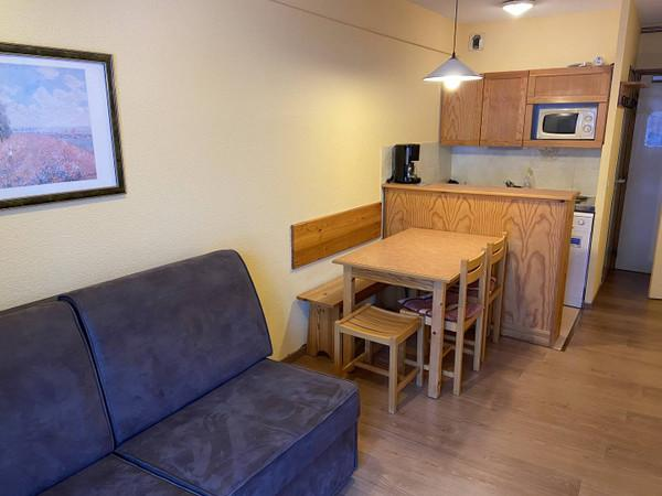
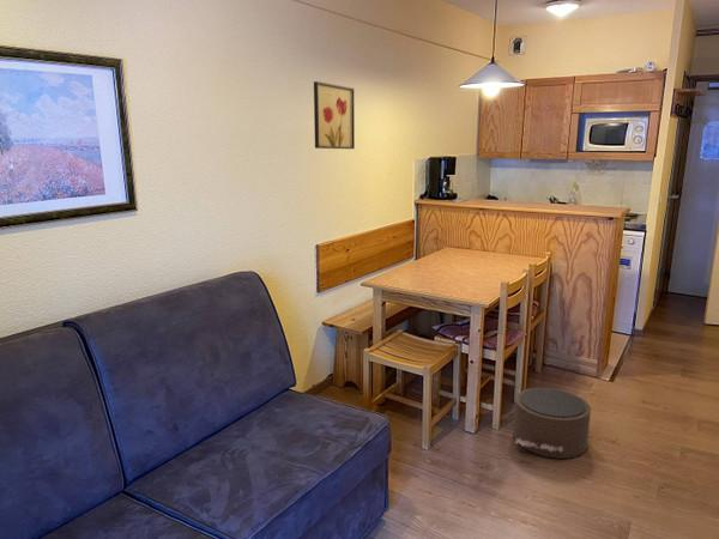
+ pouf (544, 418)
+ wall art (333, 116)
